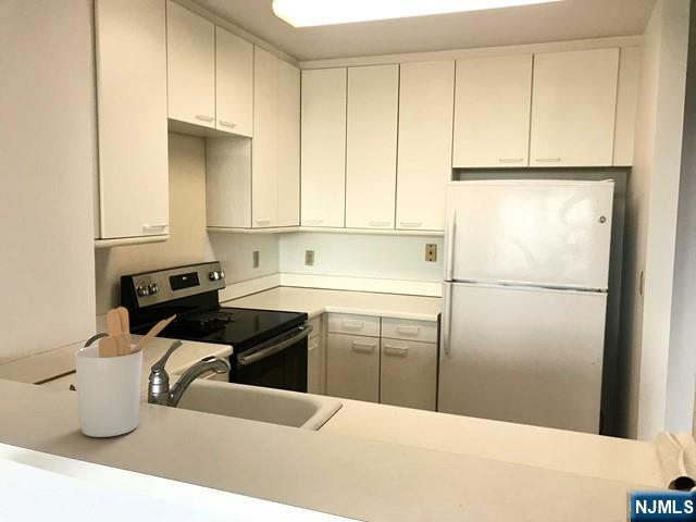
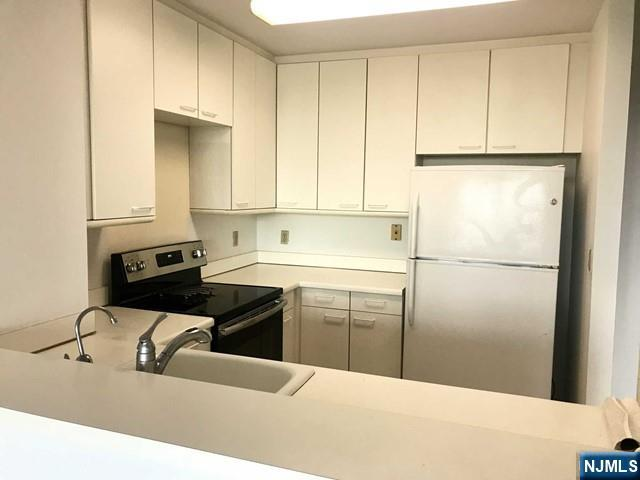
- utensil holder (127, 369)
